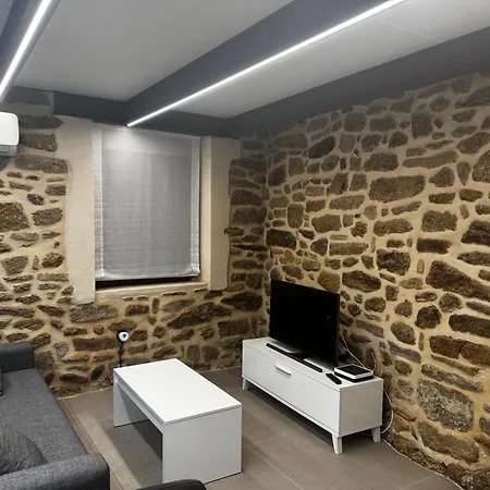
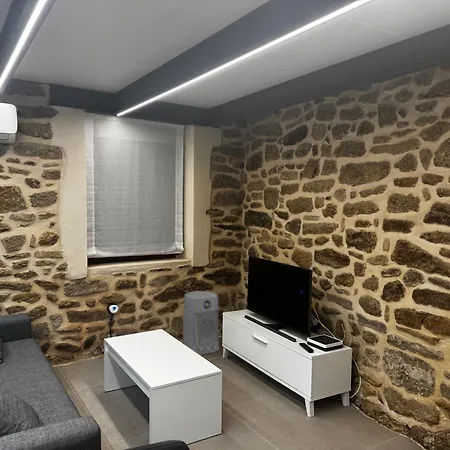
+ air purifier (200, 321)
